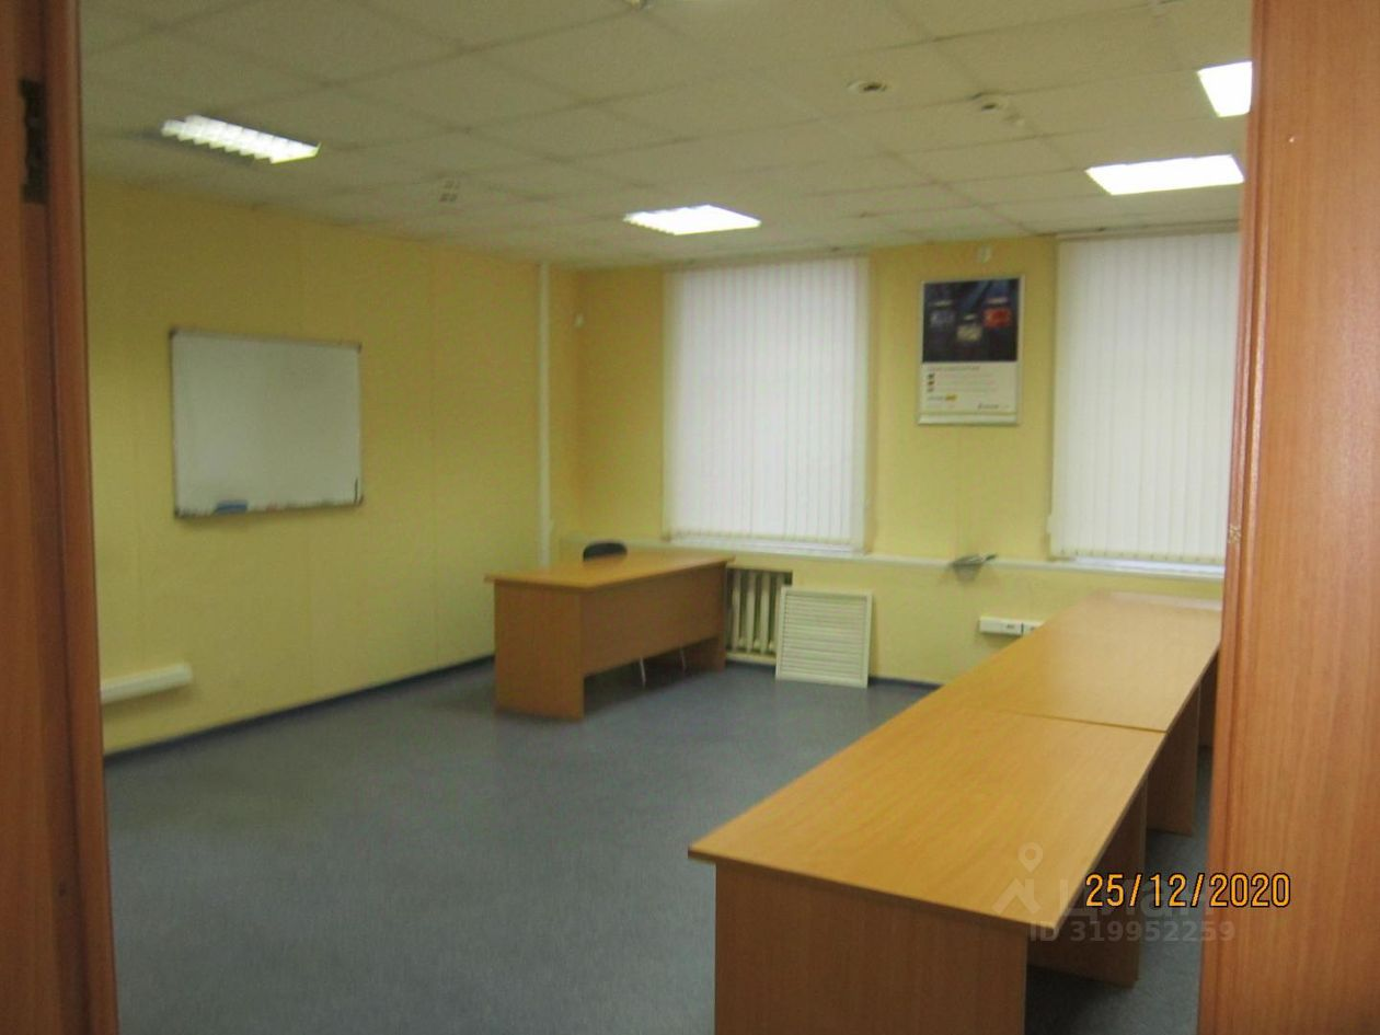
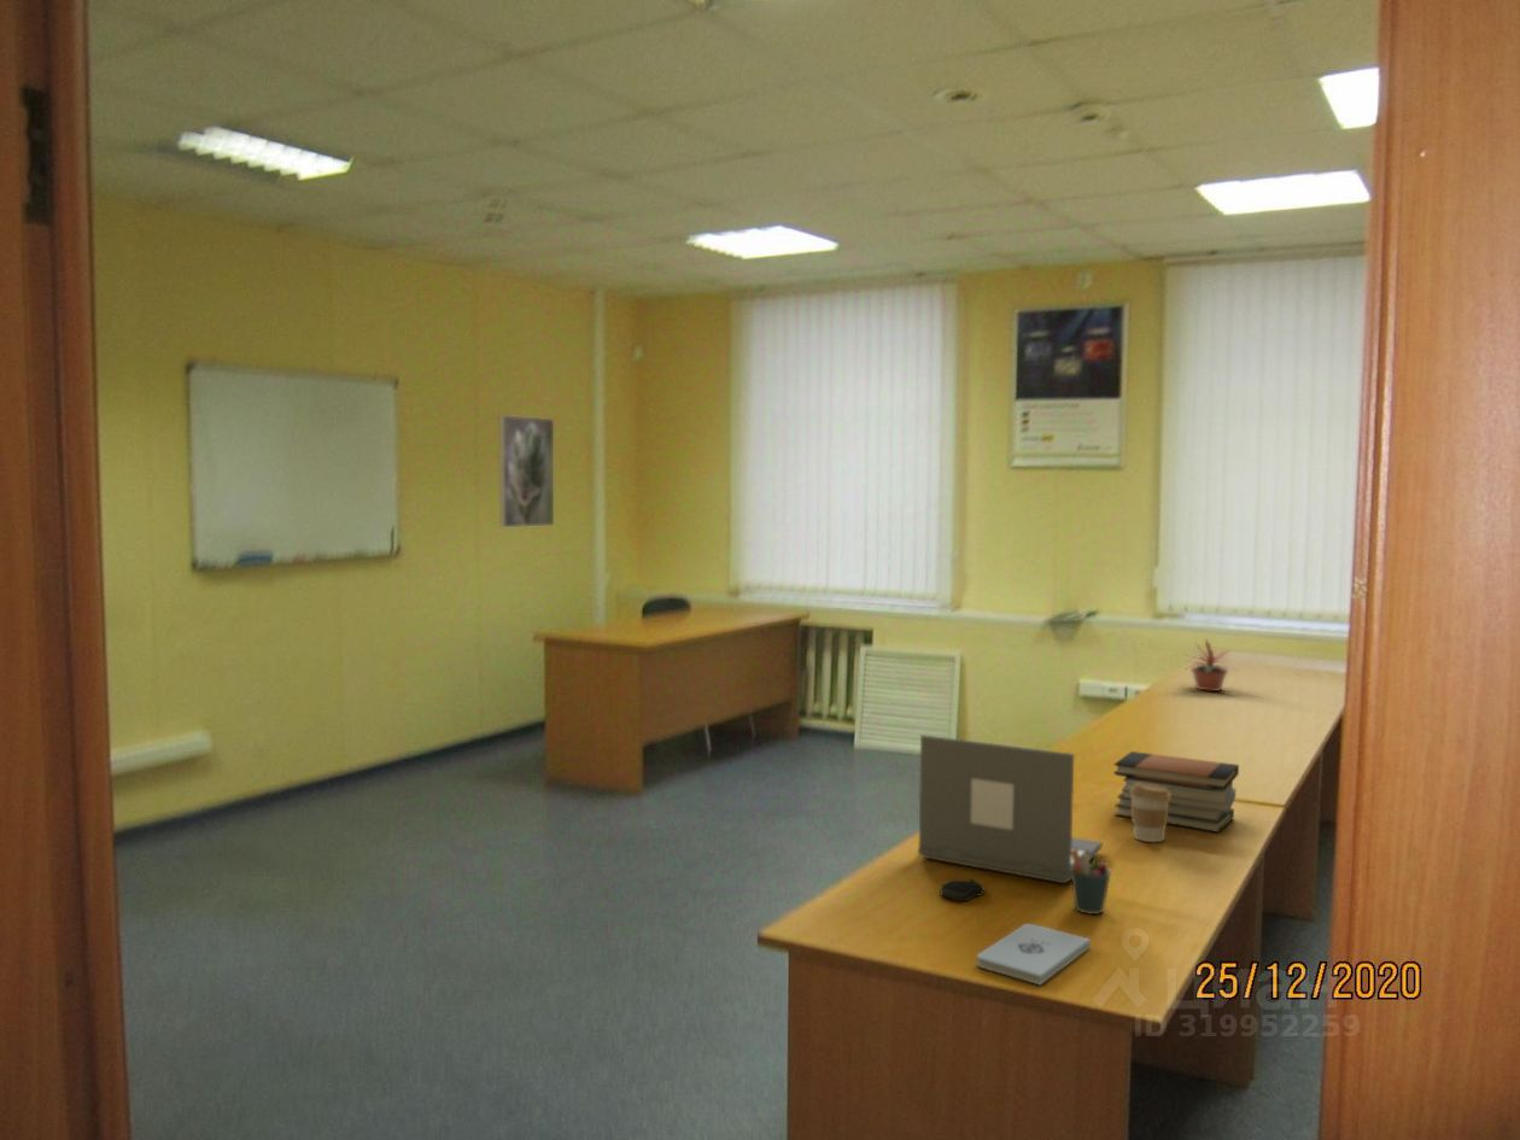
+ potted plant (1209, 663)
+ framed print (527, 472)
+ laptop (1011, 795)
+ notepad (1033, 952)
+ pen holder (1089, 878)
+ book stack (1176, 790)
+ coffee cup (1150, 811)
+ computer mouse (961, 887)
